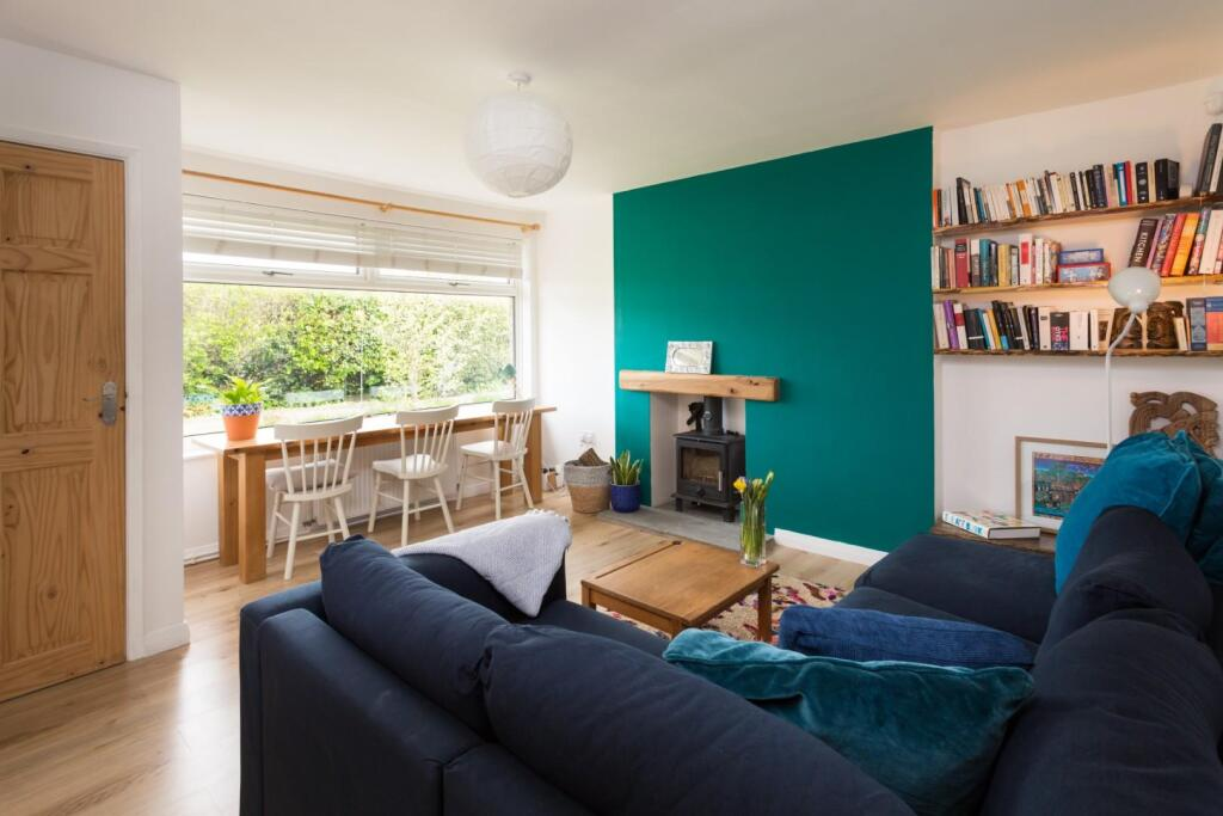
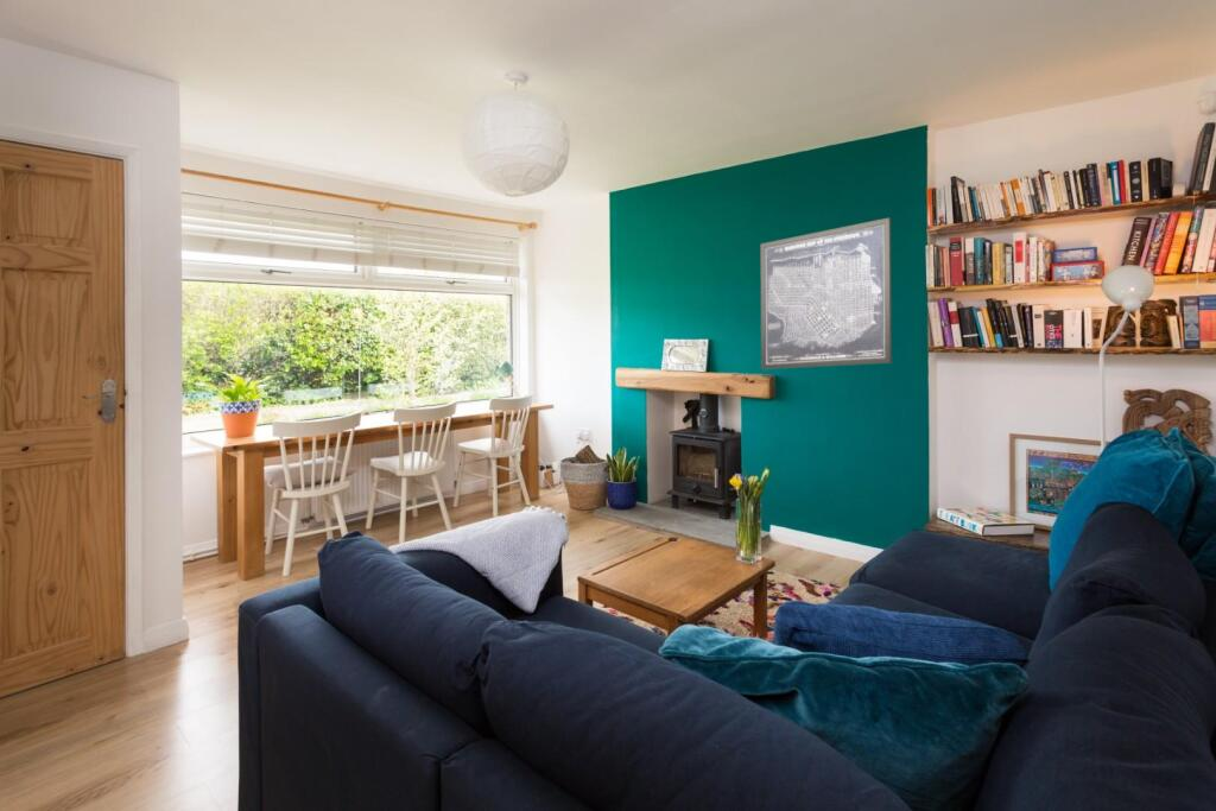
+ wall art (821, 298)
